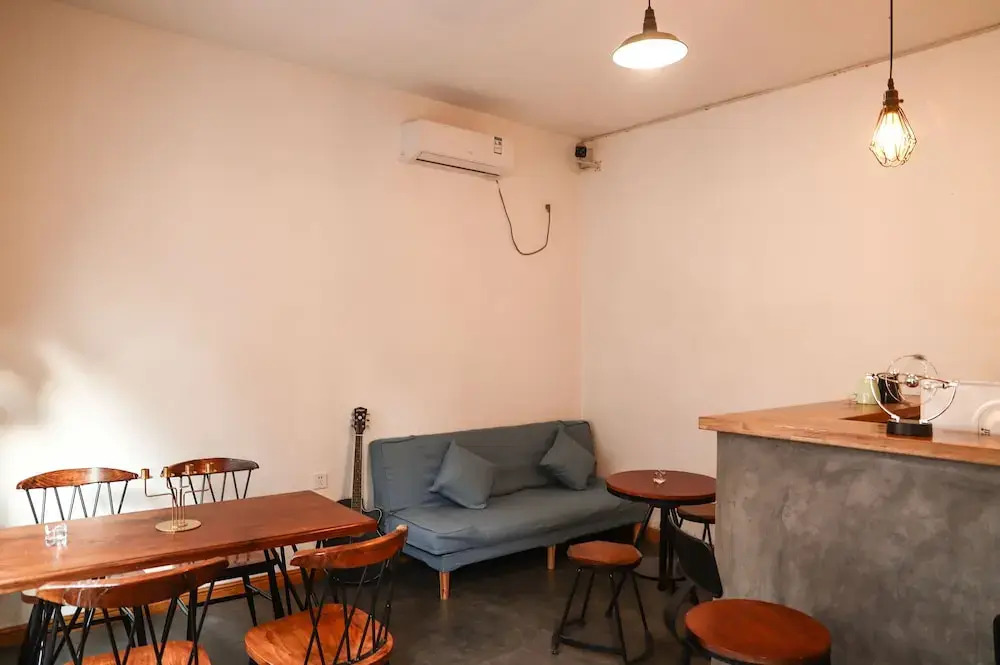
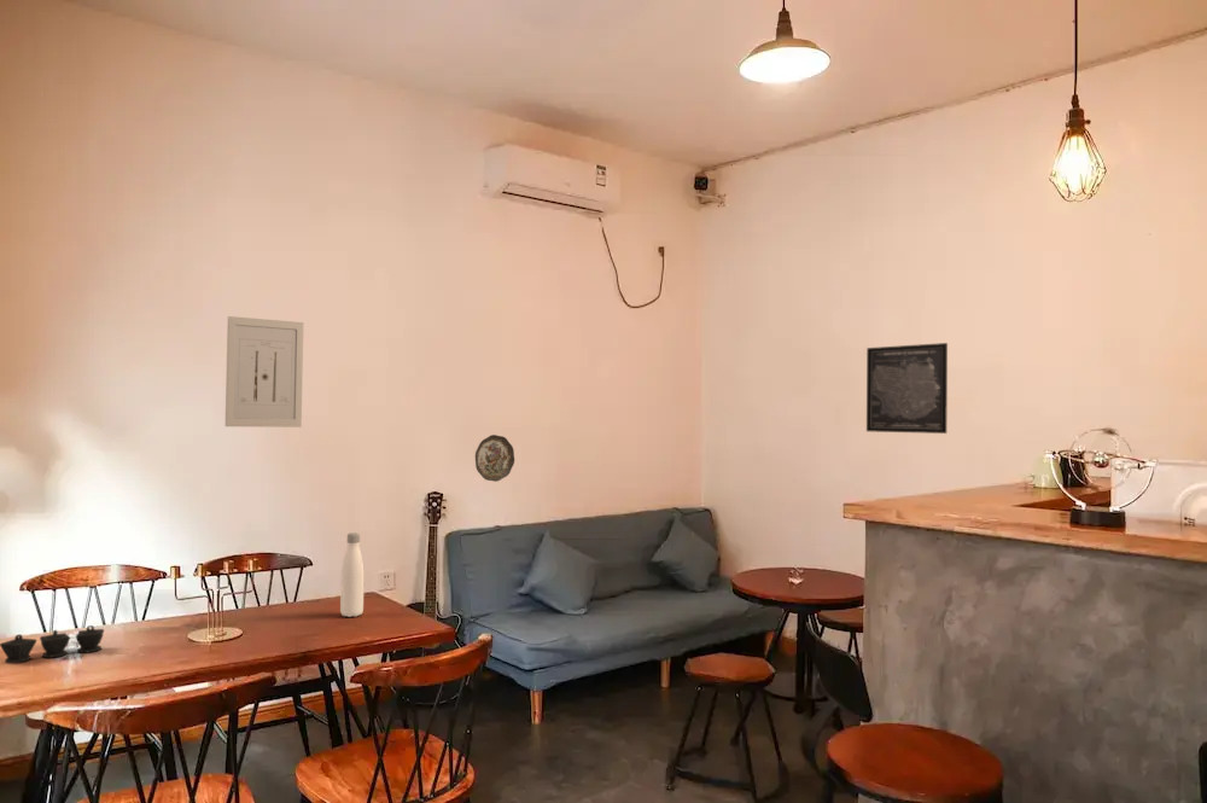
+ sugar bowl (53, 642)
+ wall art (264, 372)
+ wall art (905, 389)
+ water bottle (352, 574)
+ decorative plate (494, 458)
